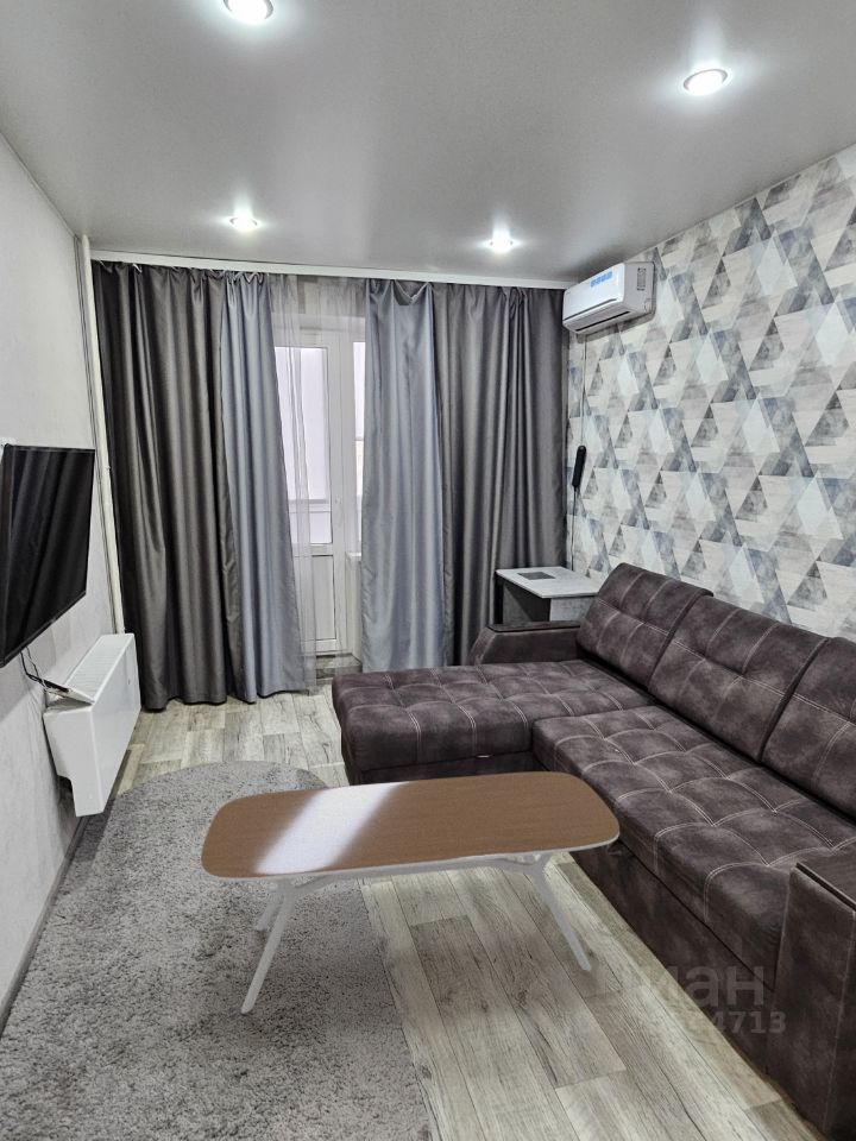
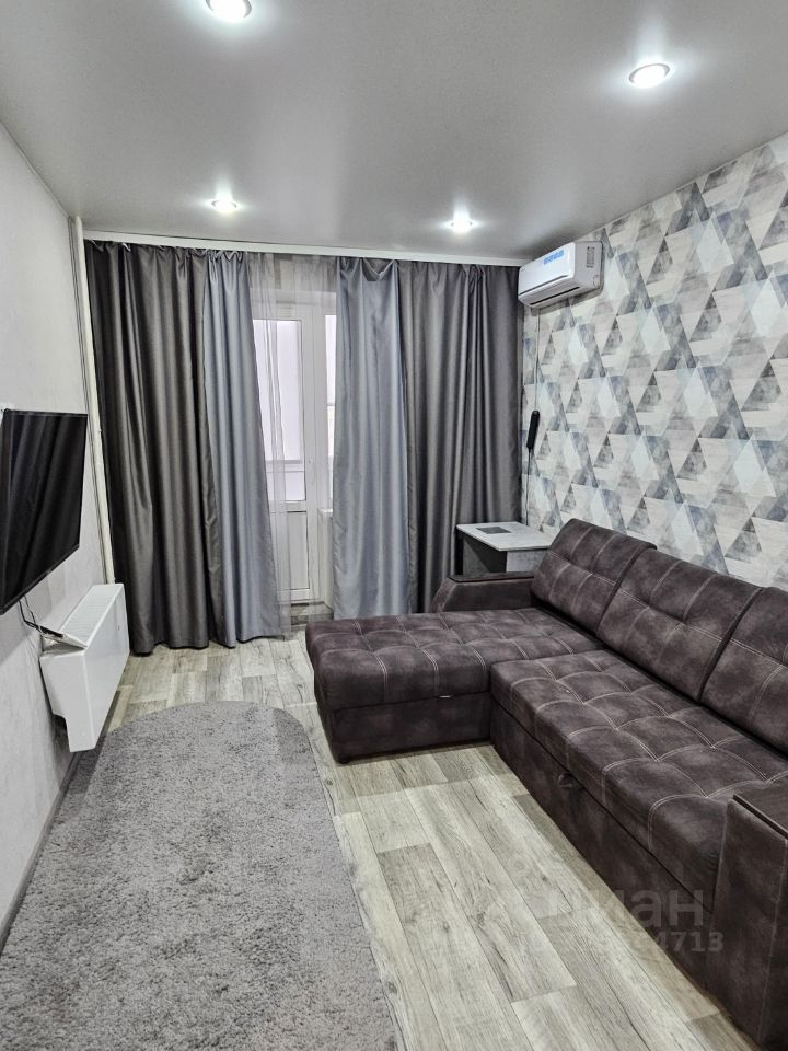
- coffee table (409, 874)
